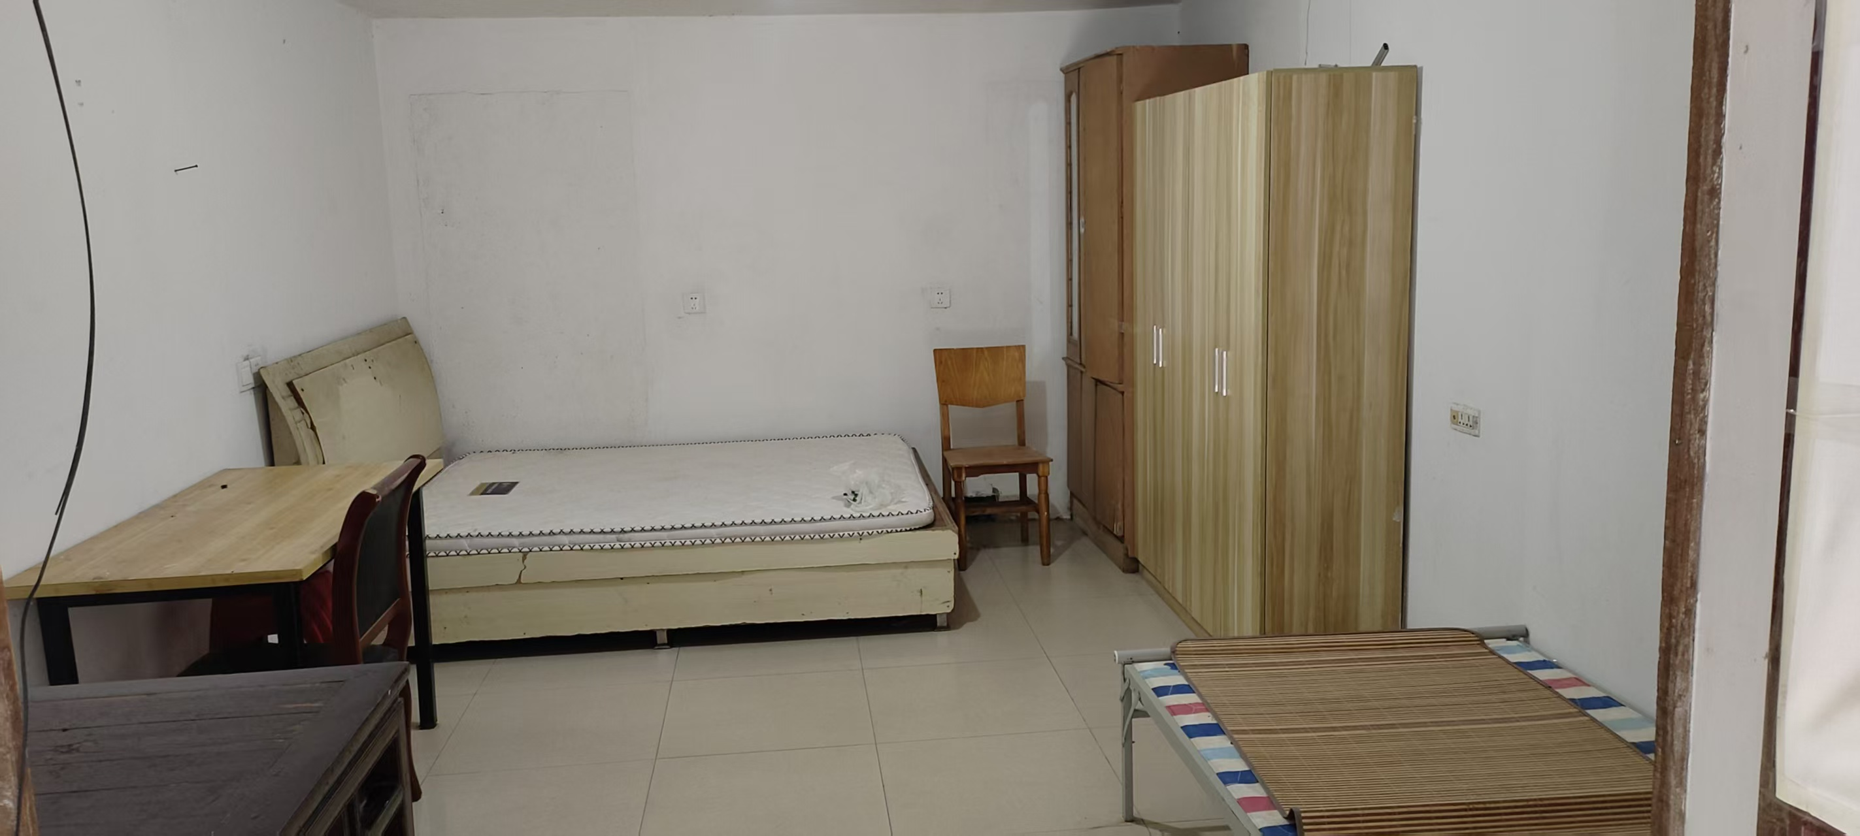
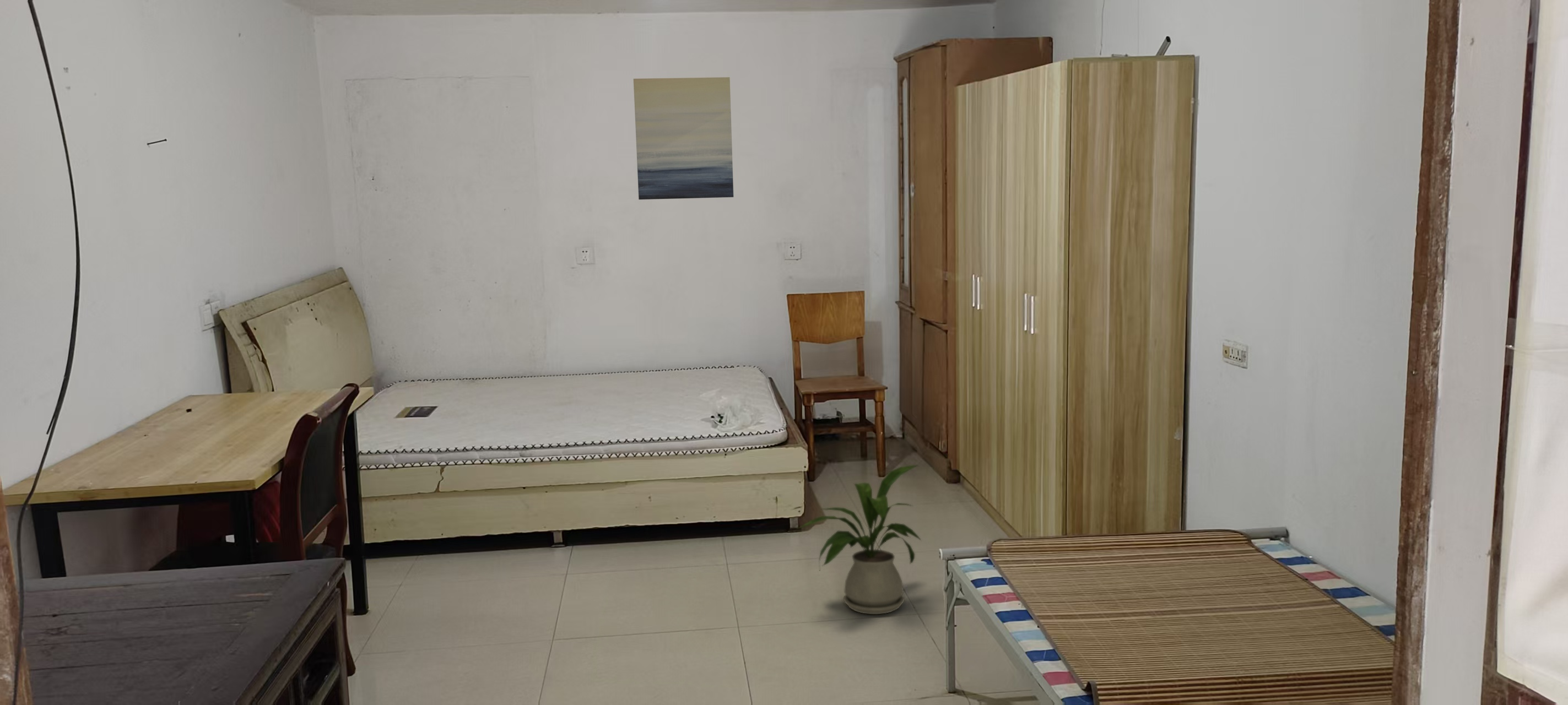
+ wall art (684, 139)
+ house plant (859, 539)
